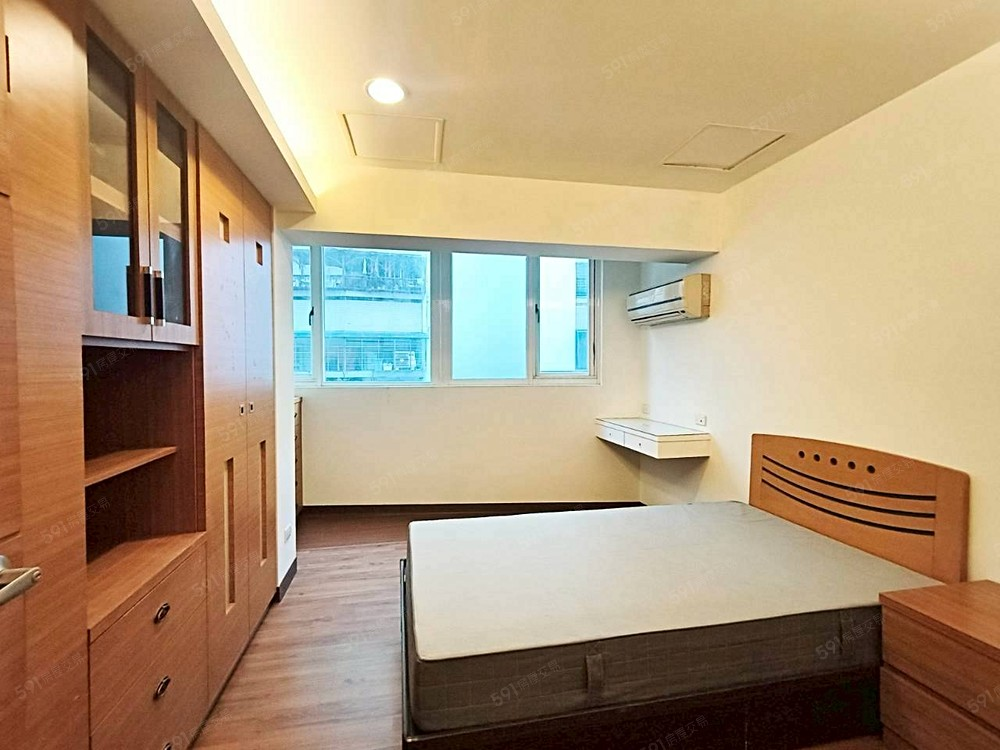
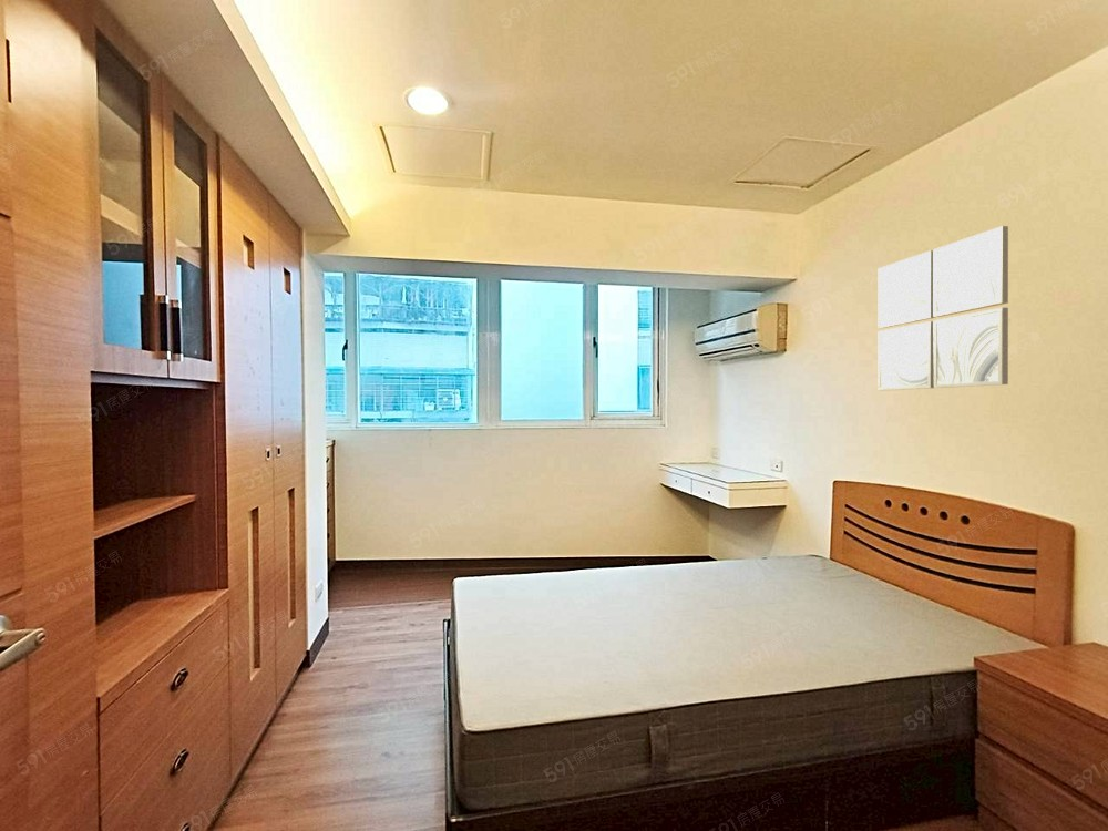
+ wall art (934, 317)
